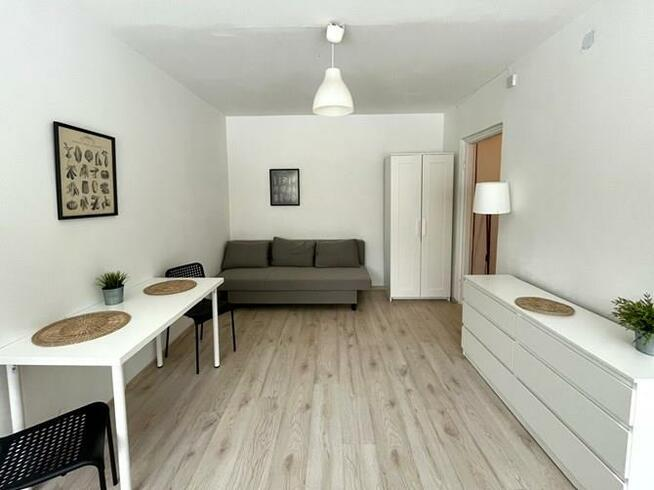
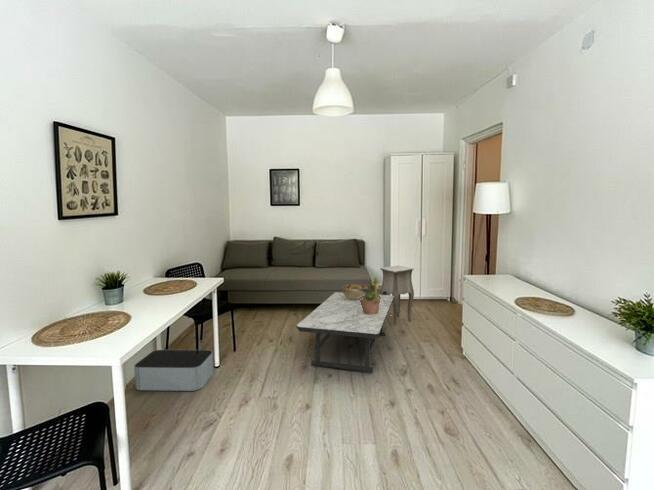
+ potted plant (370, 293)
+ coffee table (352, 328)
+ decorative bowl (354, 292)
+ storage bin (175, 369)
+ side table (396, 294)
